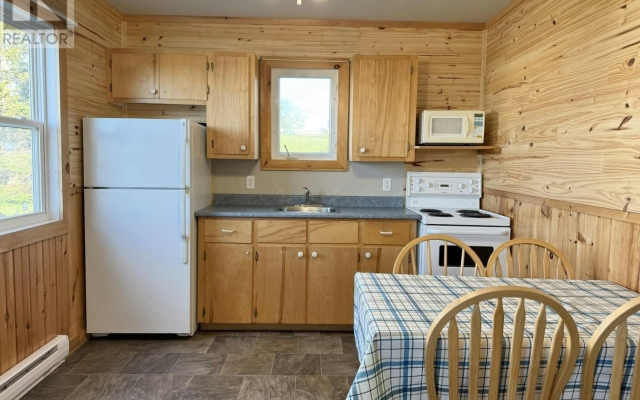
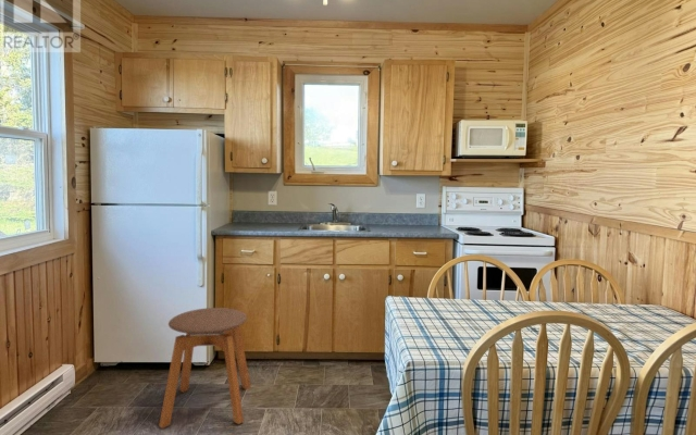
+ stool (209, 345)
